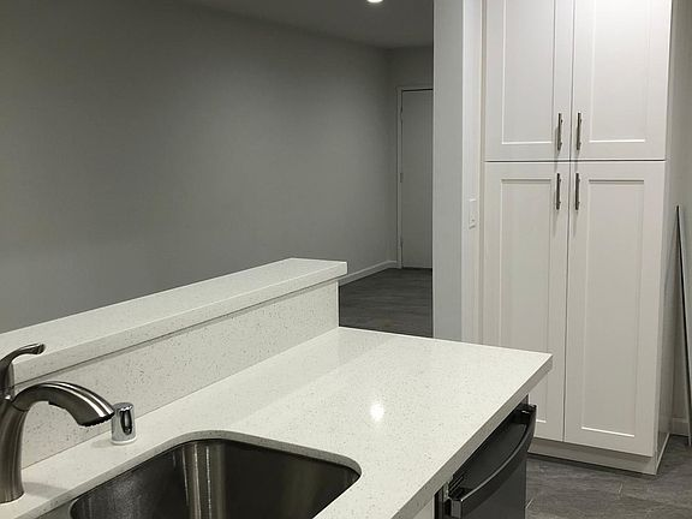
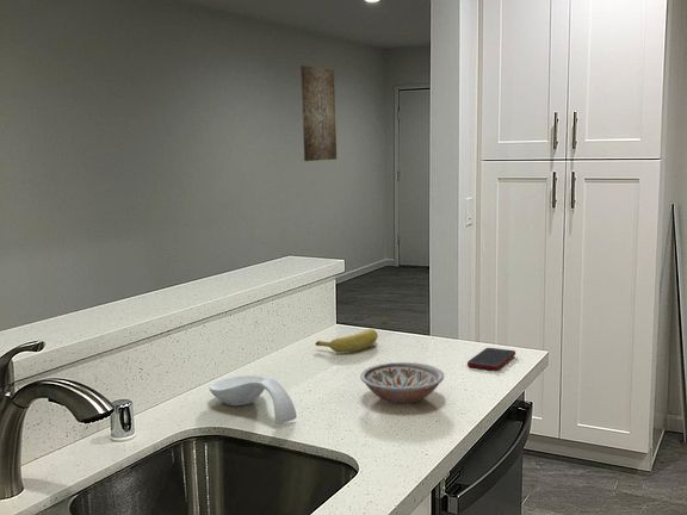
+ banana (352, 339)
+ bowl (402, 385)
+ spoon rest (253, 390)
+ wall art (318, 114)
+ cell phone (491, 358)
